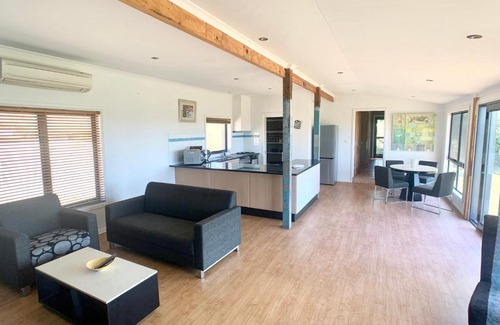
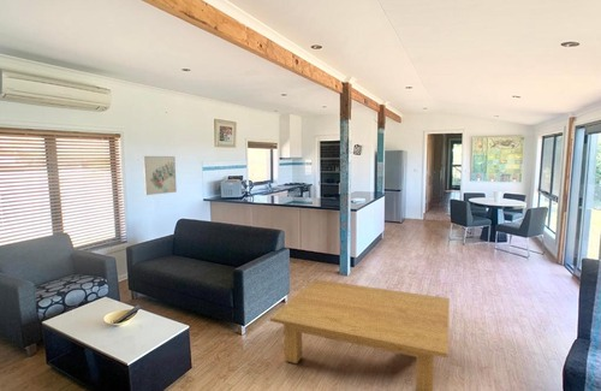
+ coffee table (364, 328)
+ wall art (160, 174)
